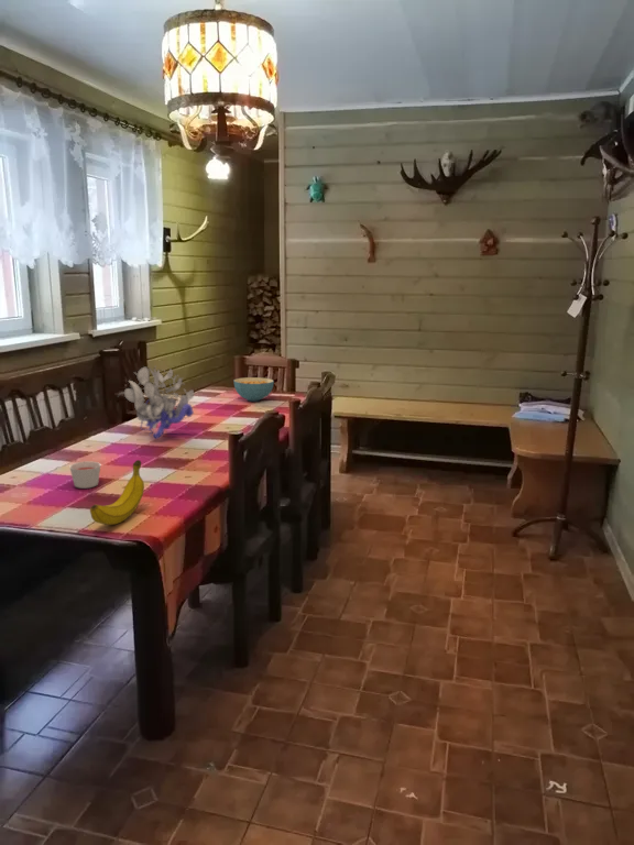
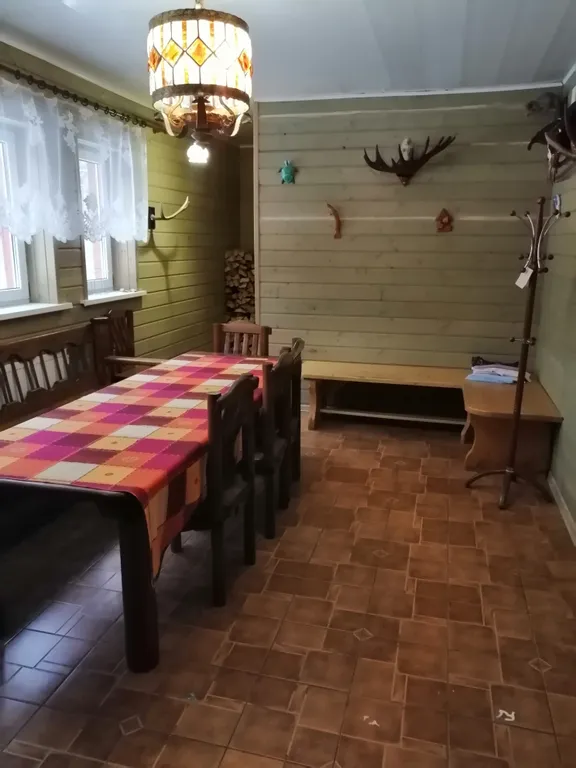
- fruit (120, 496)
- plant (155, 399)
- candle (85, 475)
- cereal bowl (253, 389)
